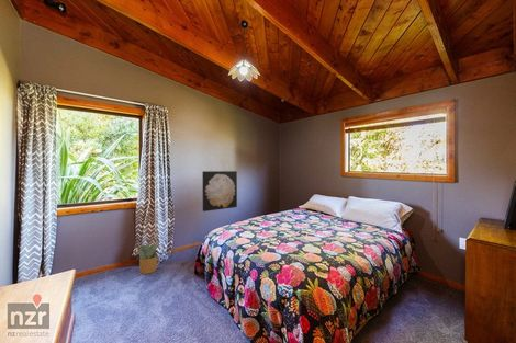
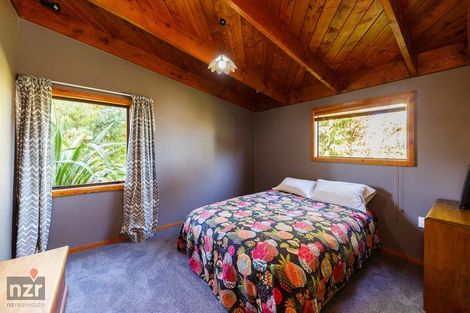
- potted plant (146, 258)
- wall art (220, 190)
